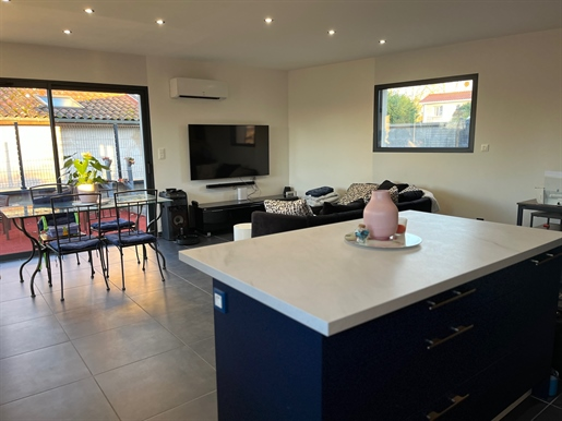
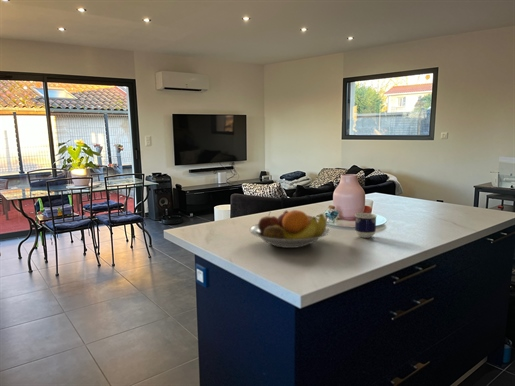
+ cup (365, 226)
+ fruit bowl (289, 225)
